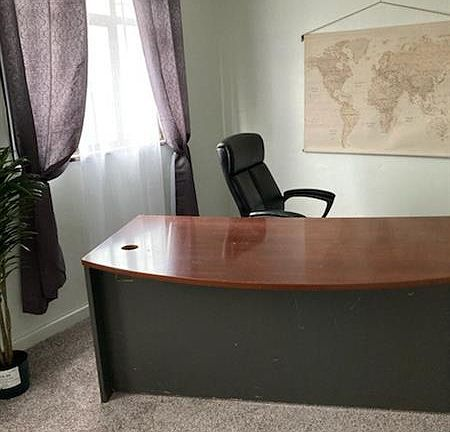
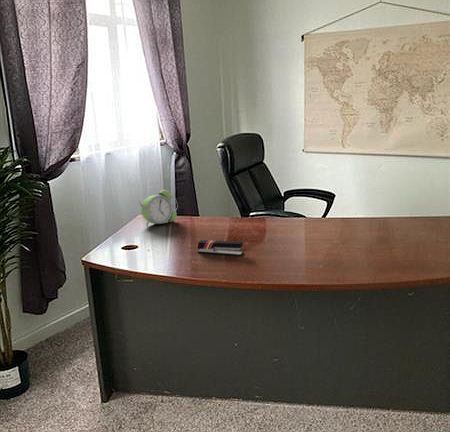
+ alarm clock (159, 207)
+ stapler (220, 246)
